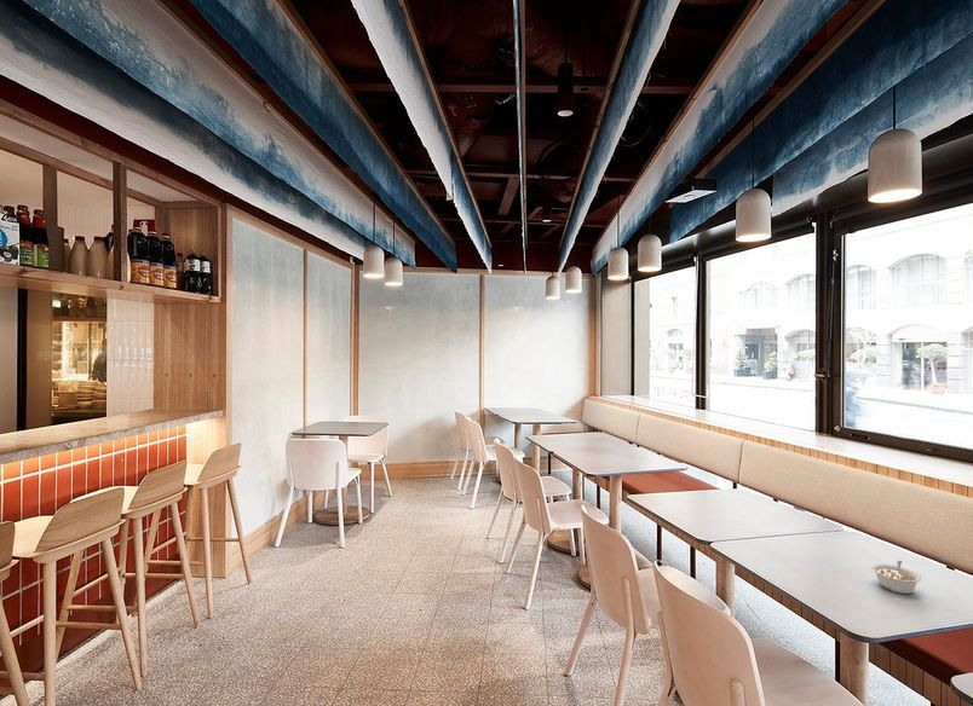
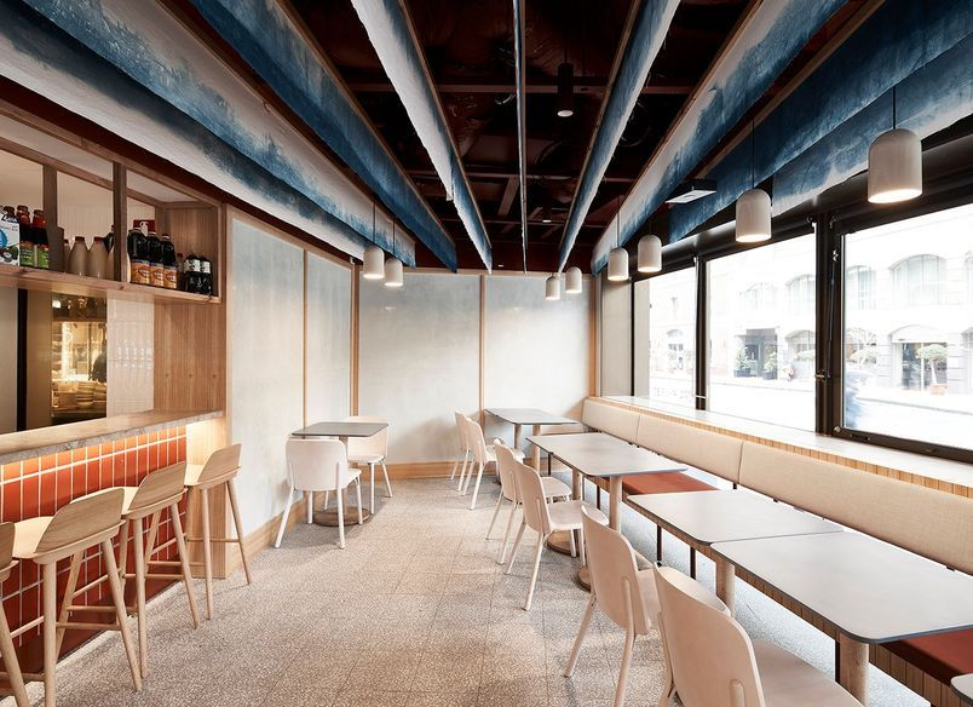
- legume (894, 577)
